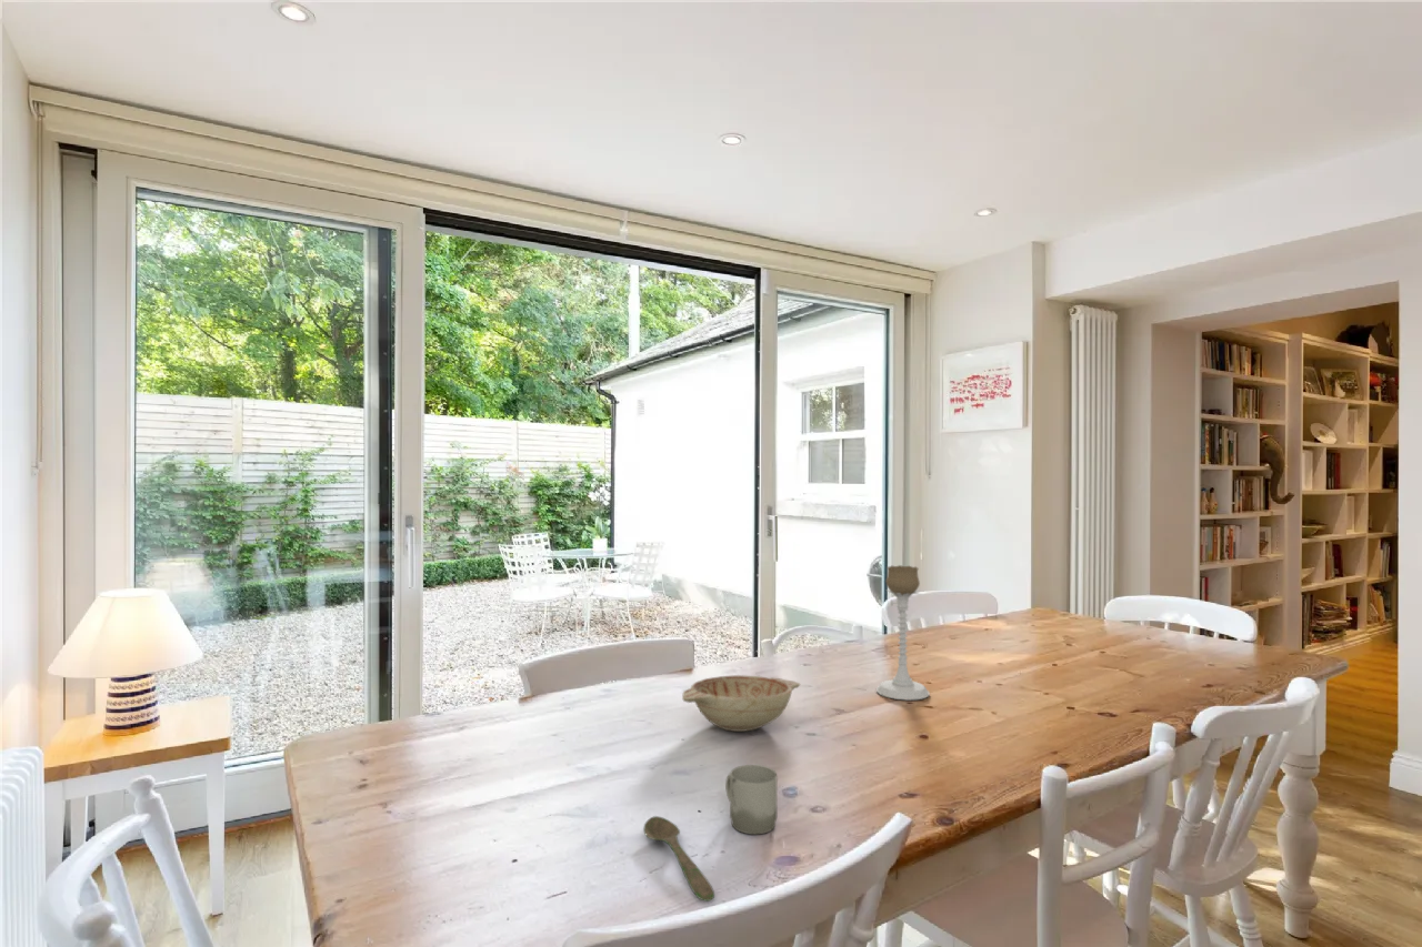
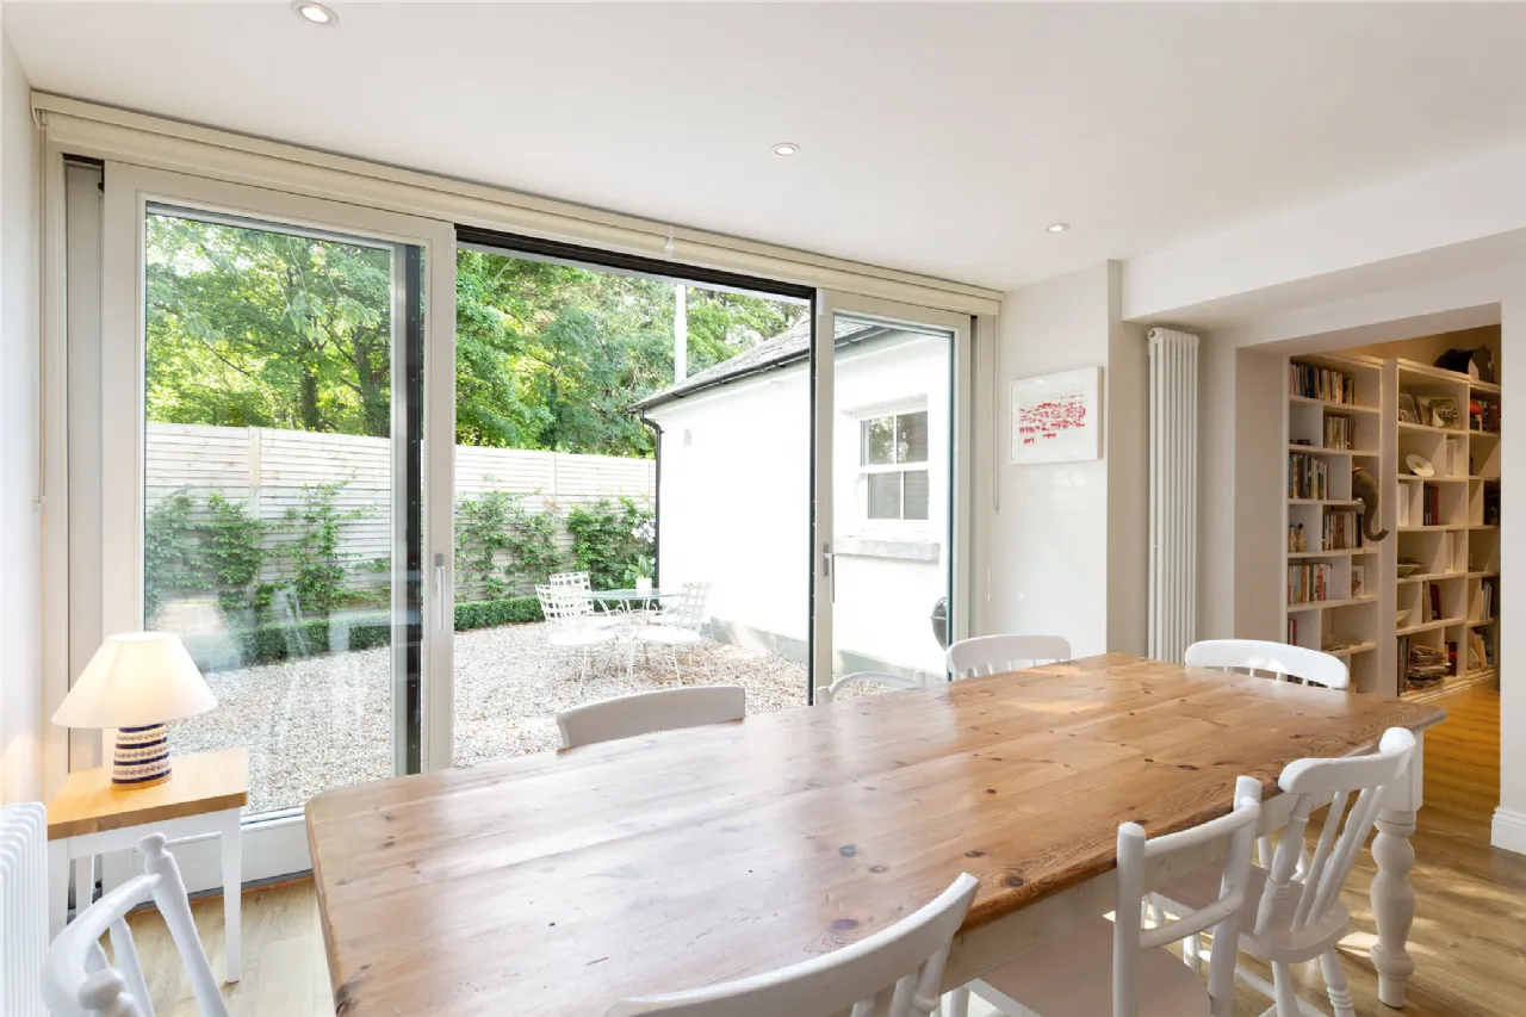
- decorative bowl (741, 704)
- spoon (679, 855)
- cup (747, 795)
- candle holder (902, 629)
